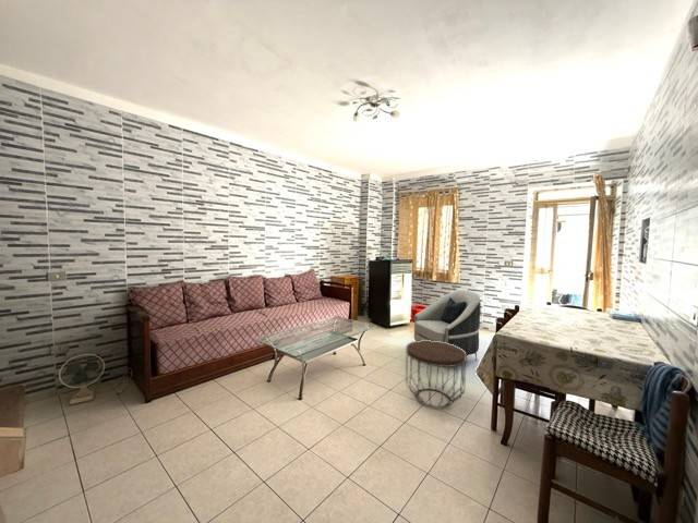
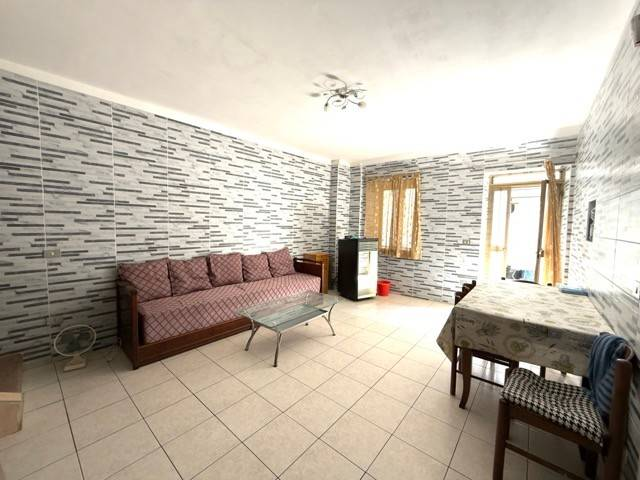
- side table (437, 374)
- armchair (447, 316)
